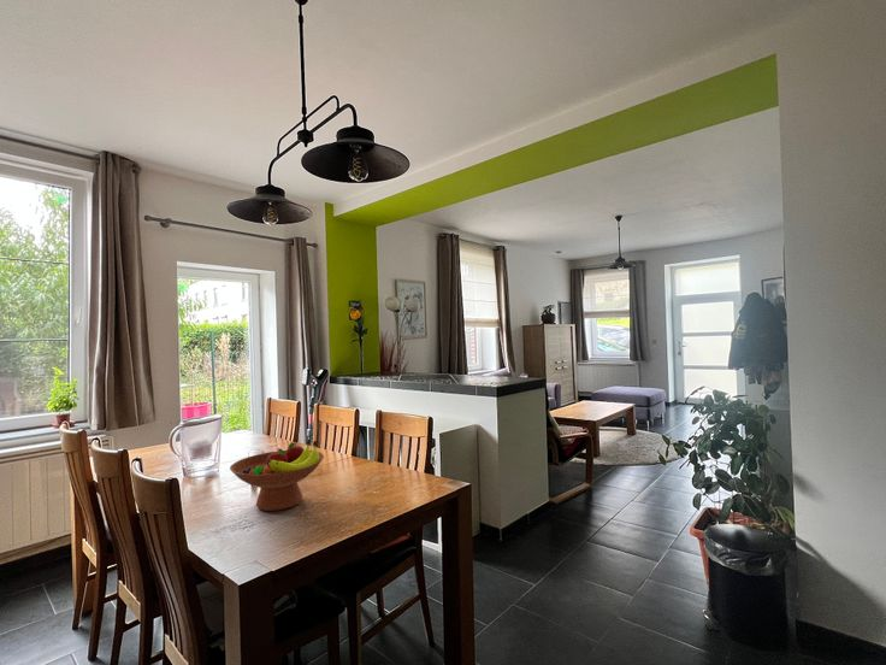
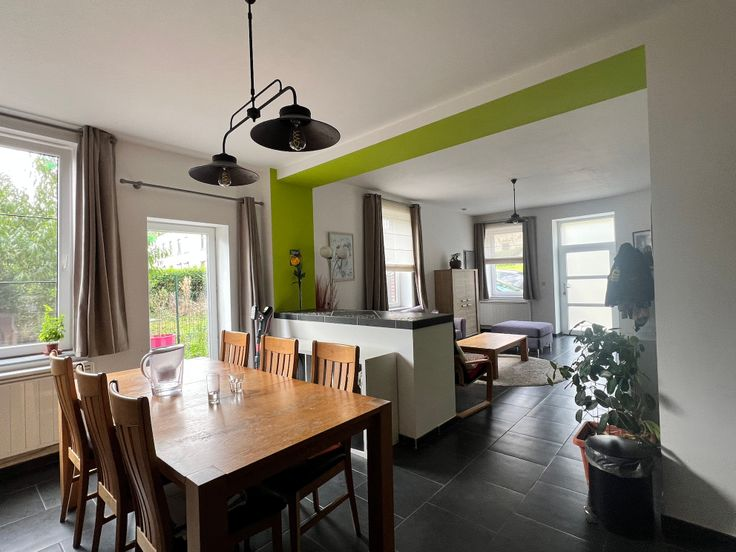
- fruit bowl (278, 473)
